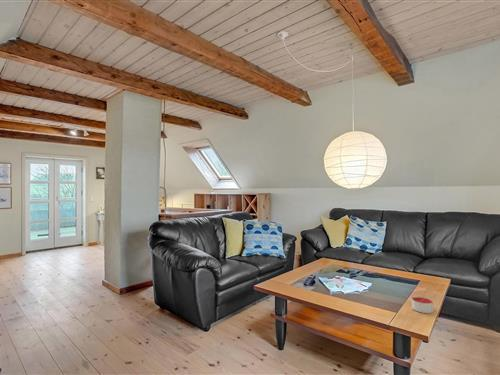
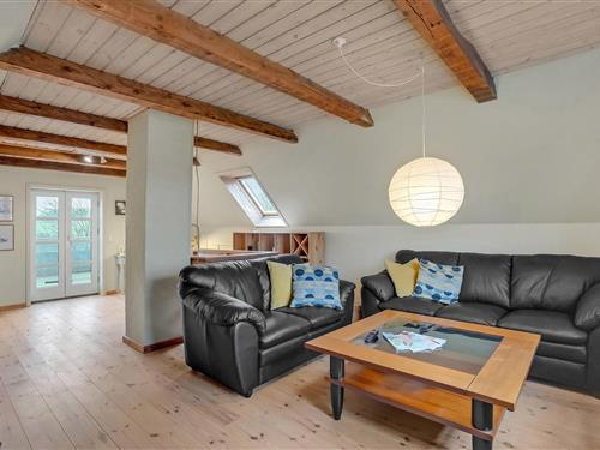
- candle (422, 304)
